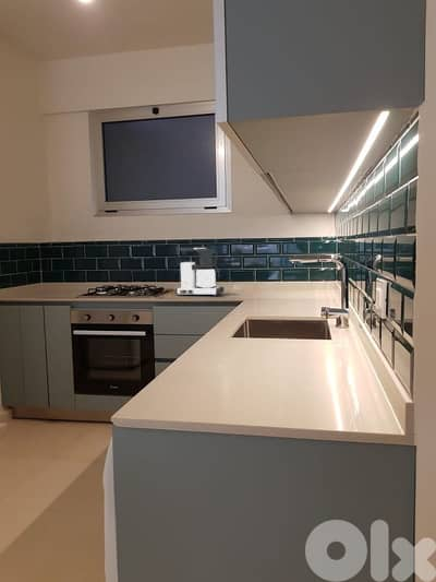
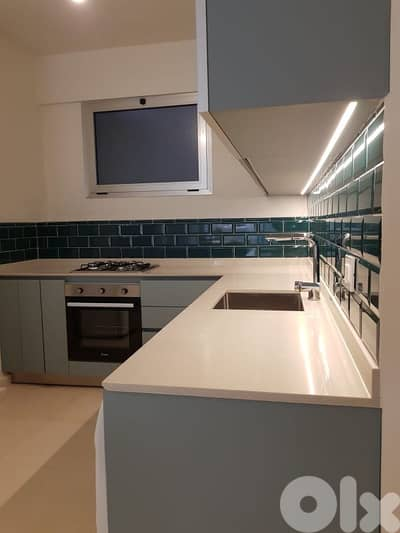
- coffee maker (198, 271)
